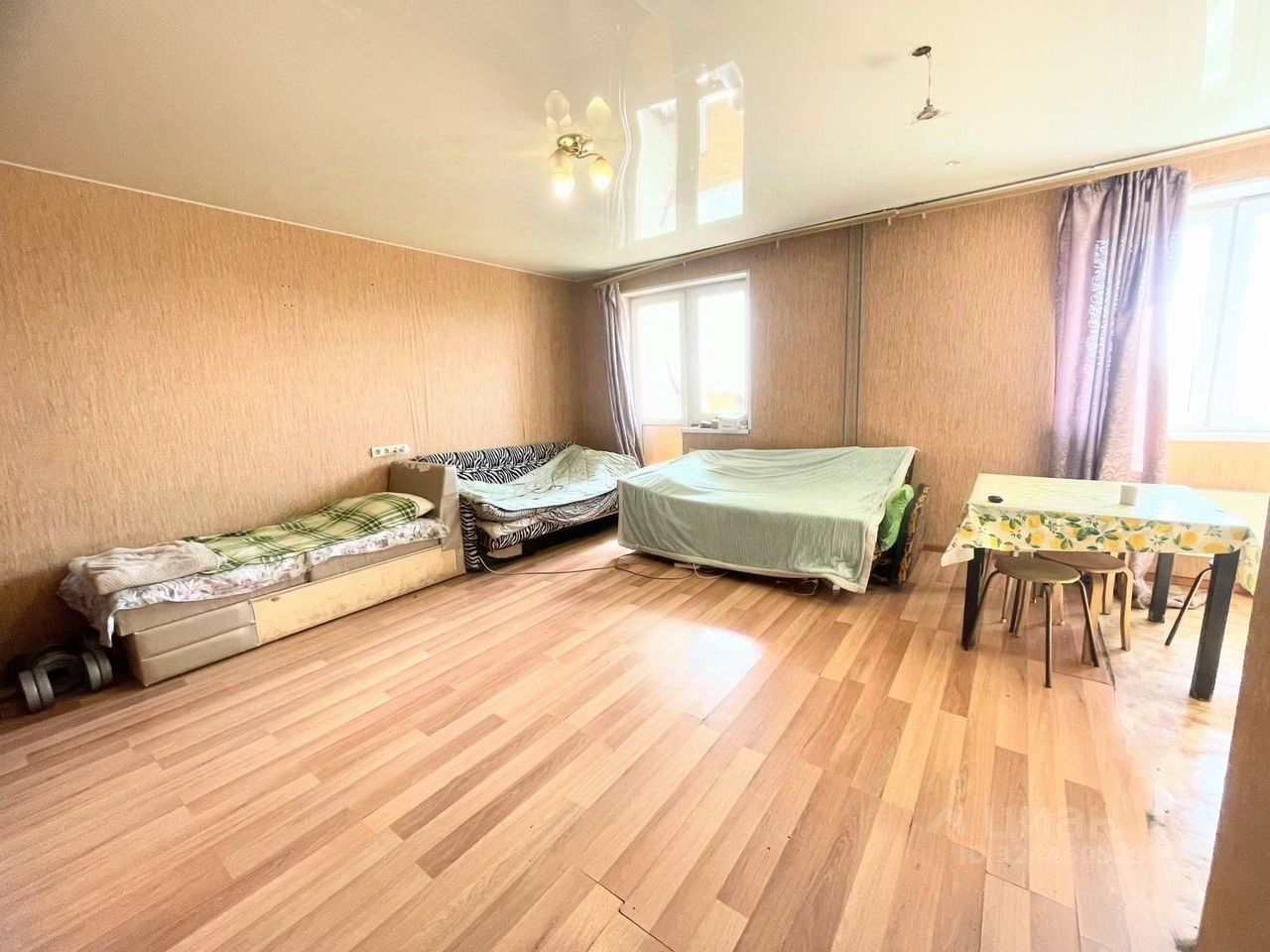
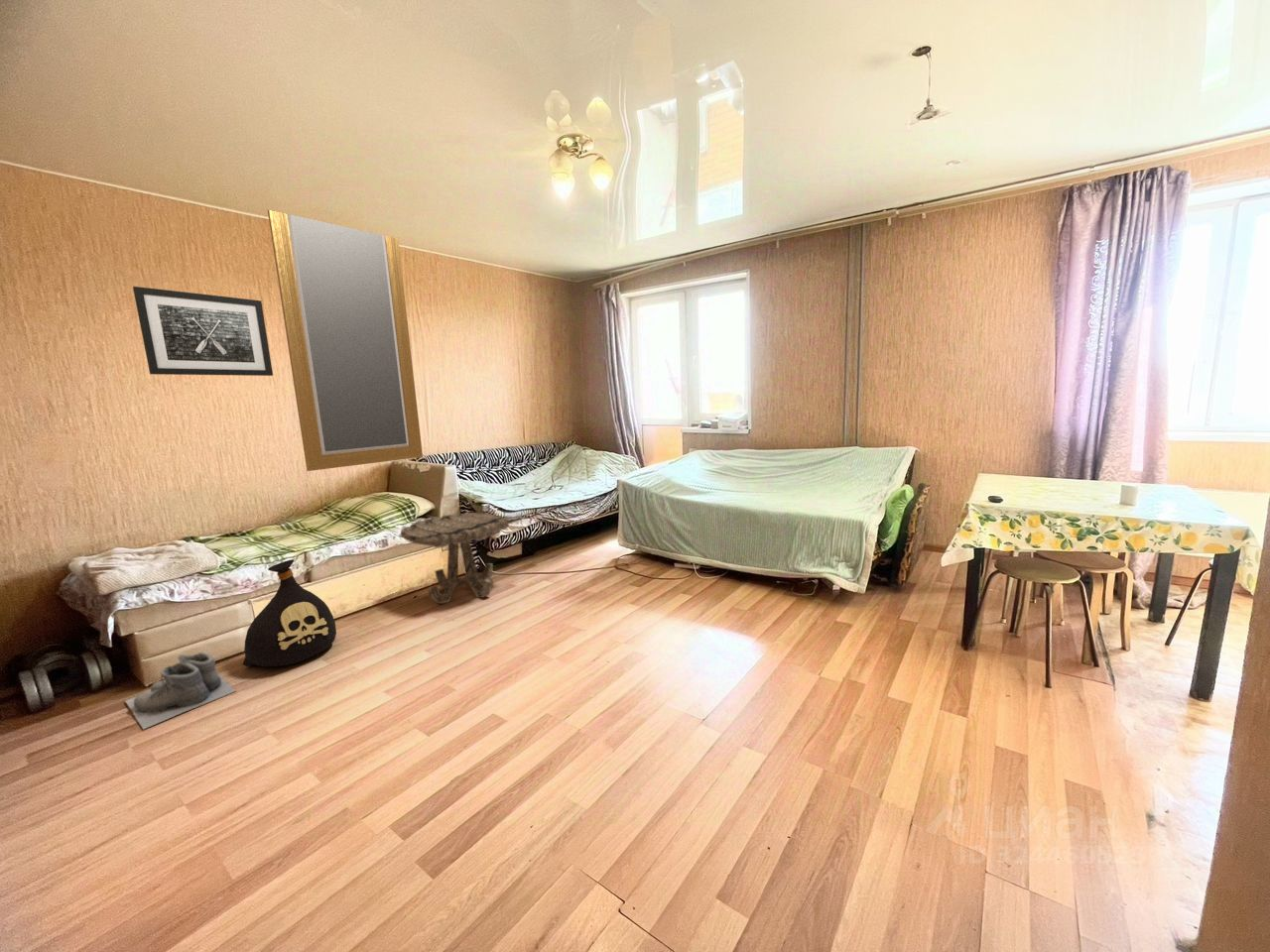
+ wall art (208, 335)
+ home mirror (351, 321)
+ side table (457, 557)
+ bag (290, 609)
+ boots (177, 677)
